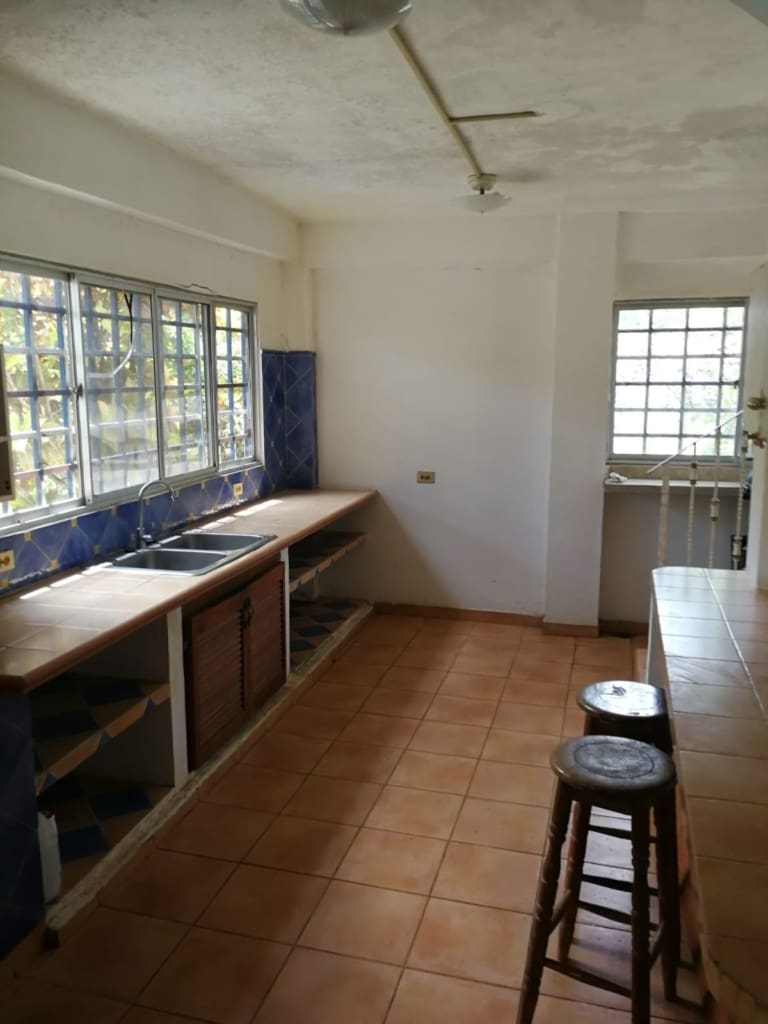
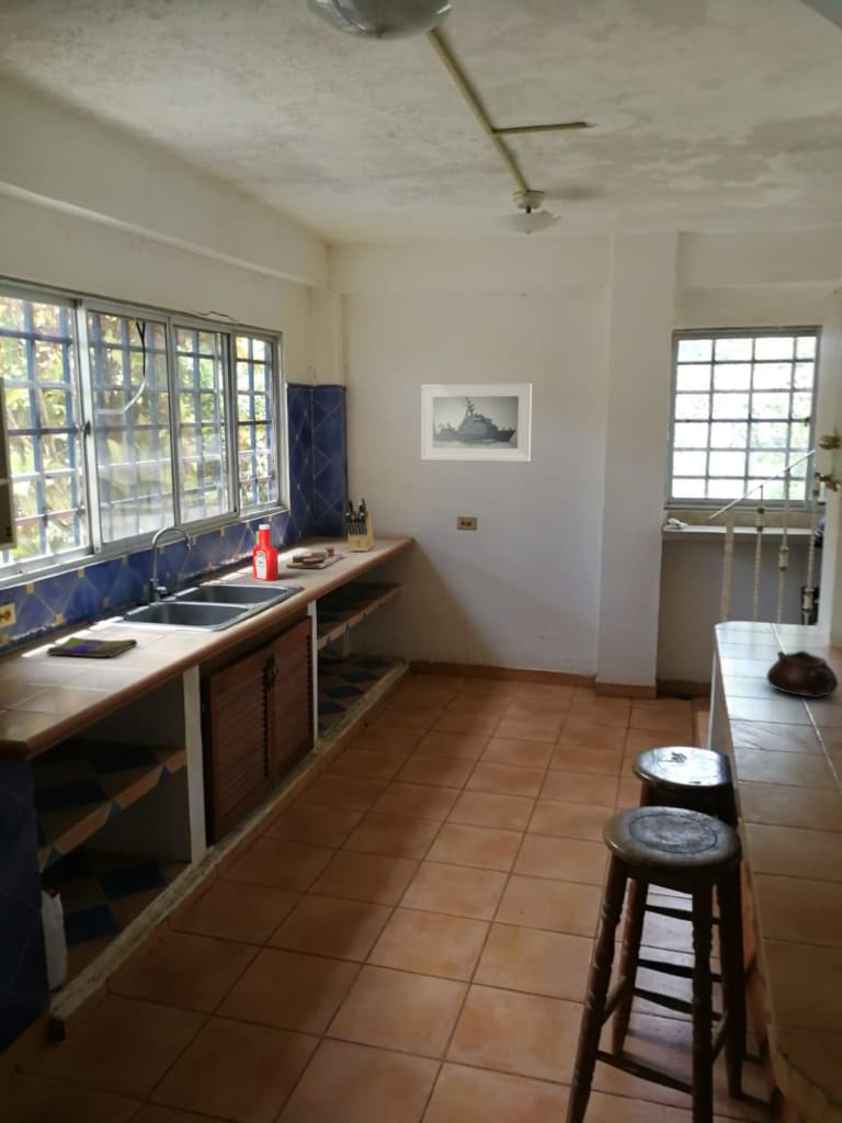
+ knife block (360, 522)
+ dish towel (93, 646)
+ soap bottle (264, 552)
+ teapot (801, 671)
+ cutting board (315, 556)
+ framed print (475, 422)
